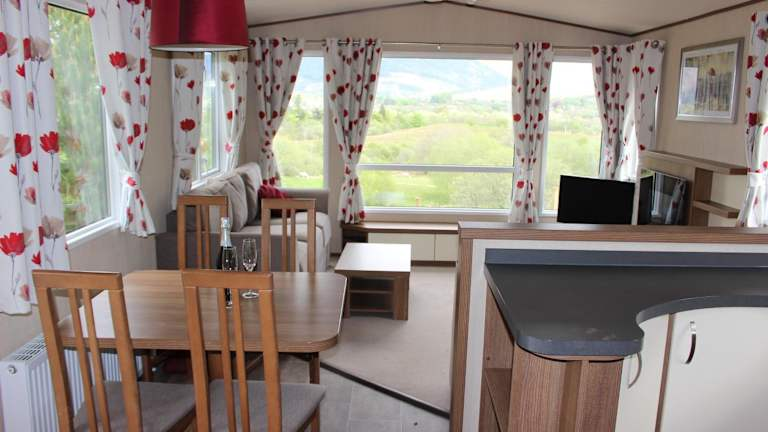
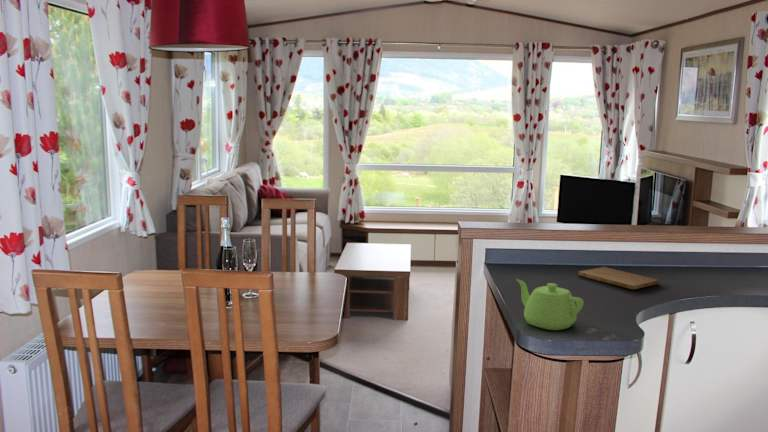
+ cutting board (617, 277)
+ teapot (547, 302)
